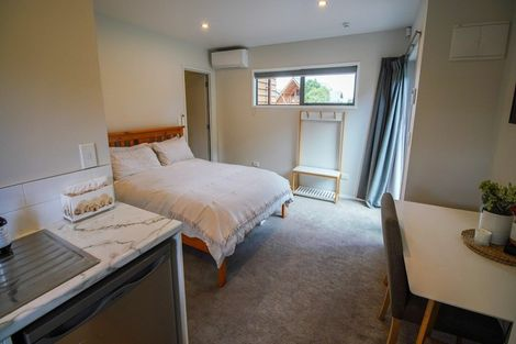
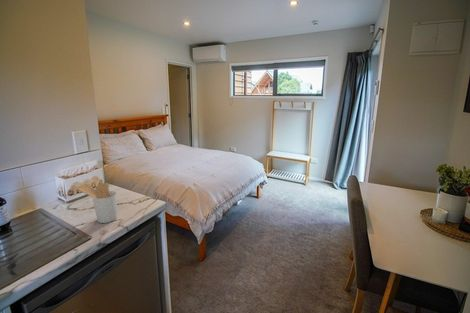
+ utensil holder (99, 201)
